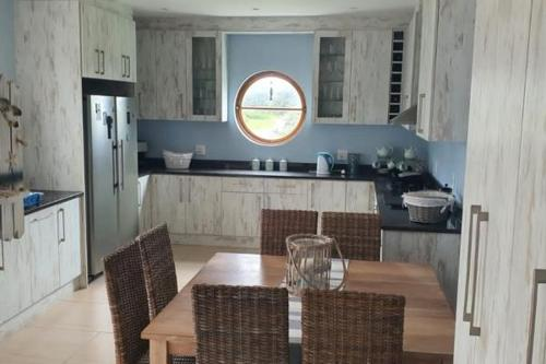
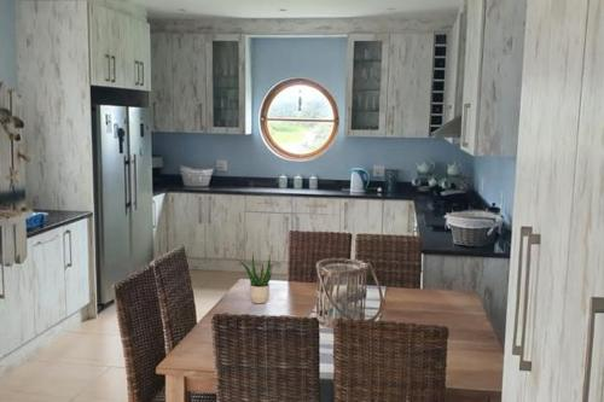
+ potted plant (260, 275)
